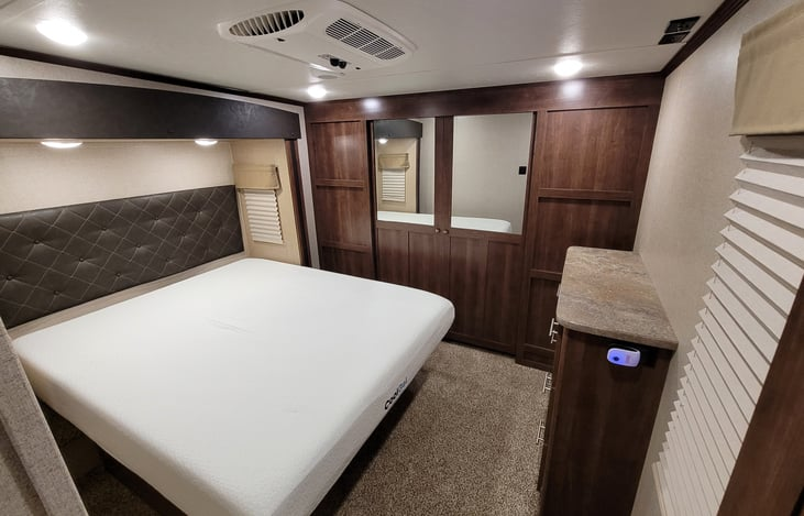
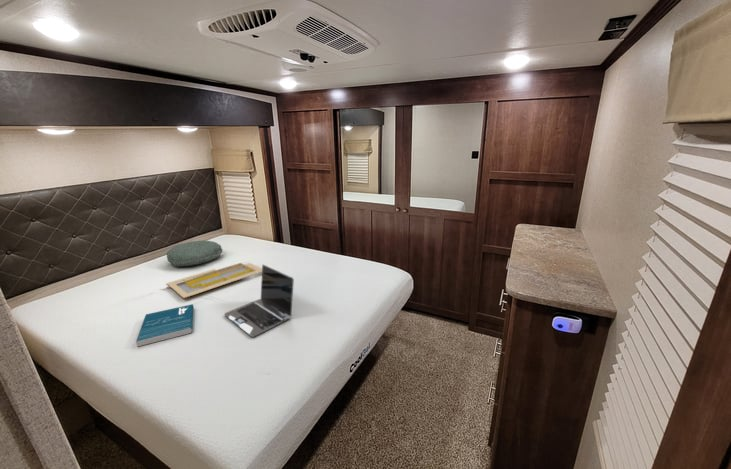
+ book (168, 323)
+ laptop (258, 299)
+ pillow (194, 252)
+ serving tray (218, 277)
